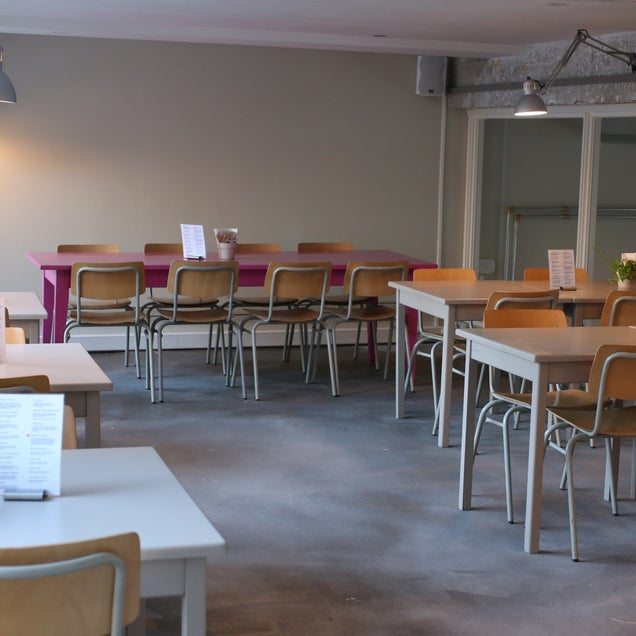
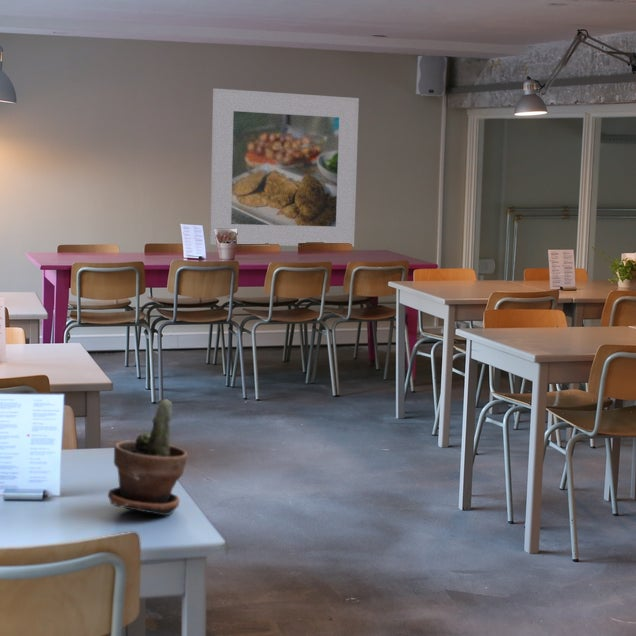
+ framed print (285, 170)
+ potted plant (148, 453)
